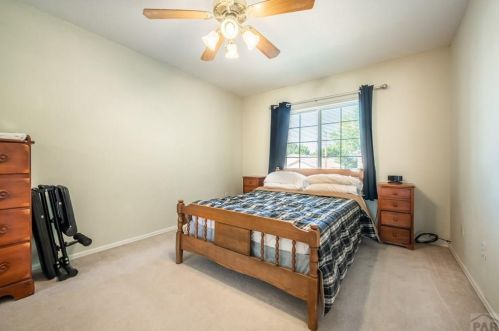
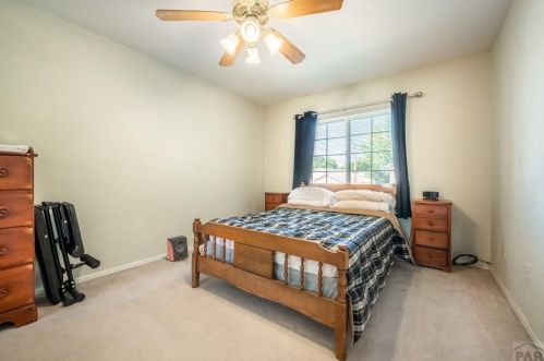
+ speaker (178, 248)
